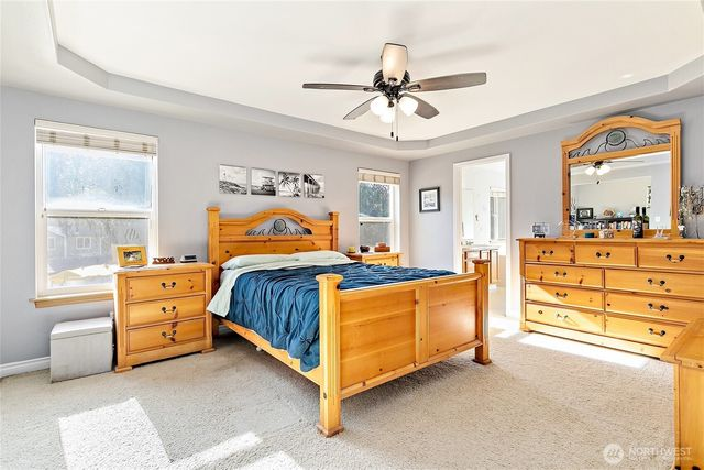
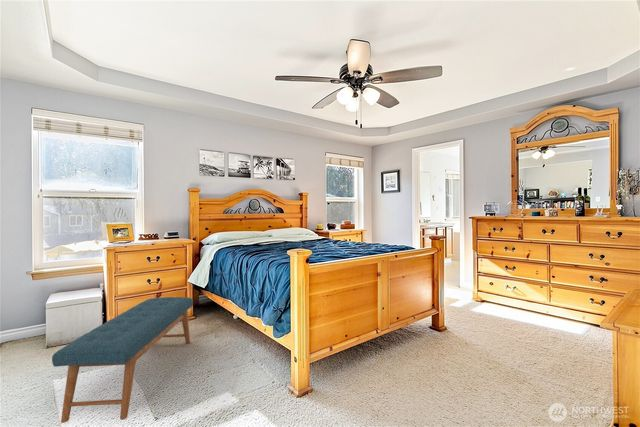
+ bench (139, 343)
